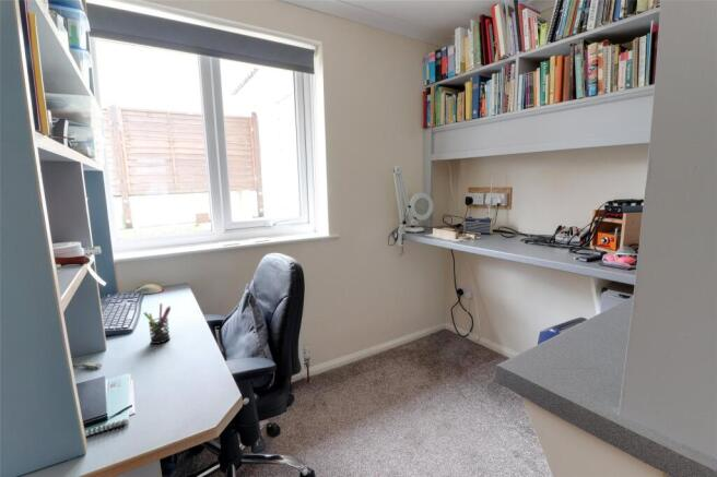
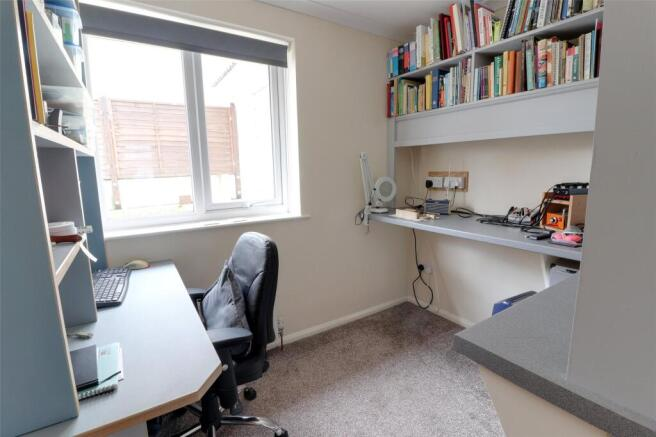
- pen holder (156, 323)
